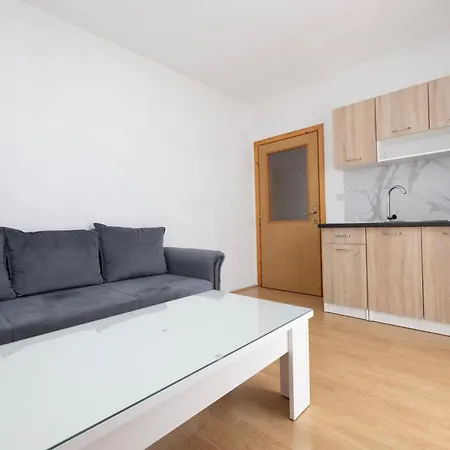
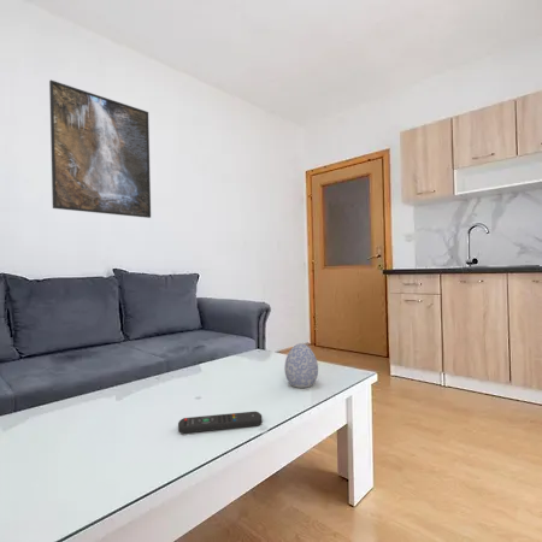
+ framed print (105, 155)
+ remote control (220, 420)
+ decorative egg (301, 364)
